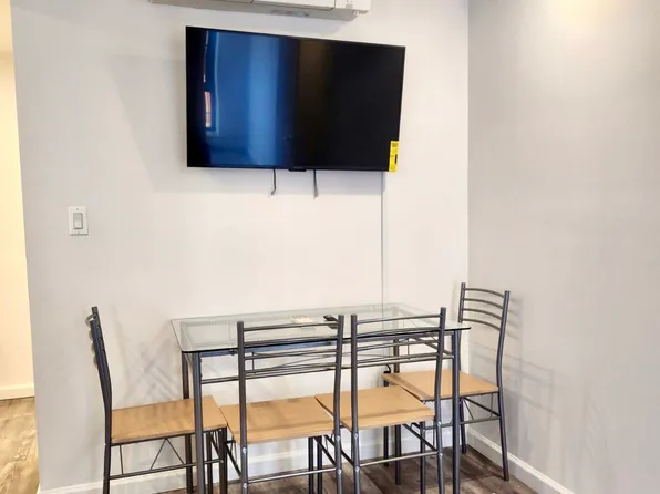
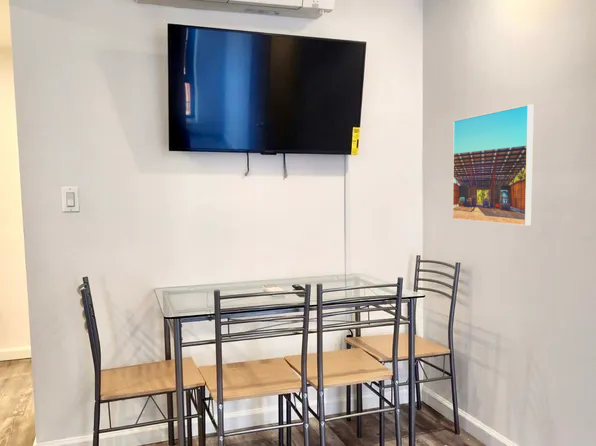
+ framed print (488, 168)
